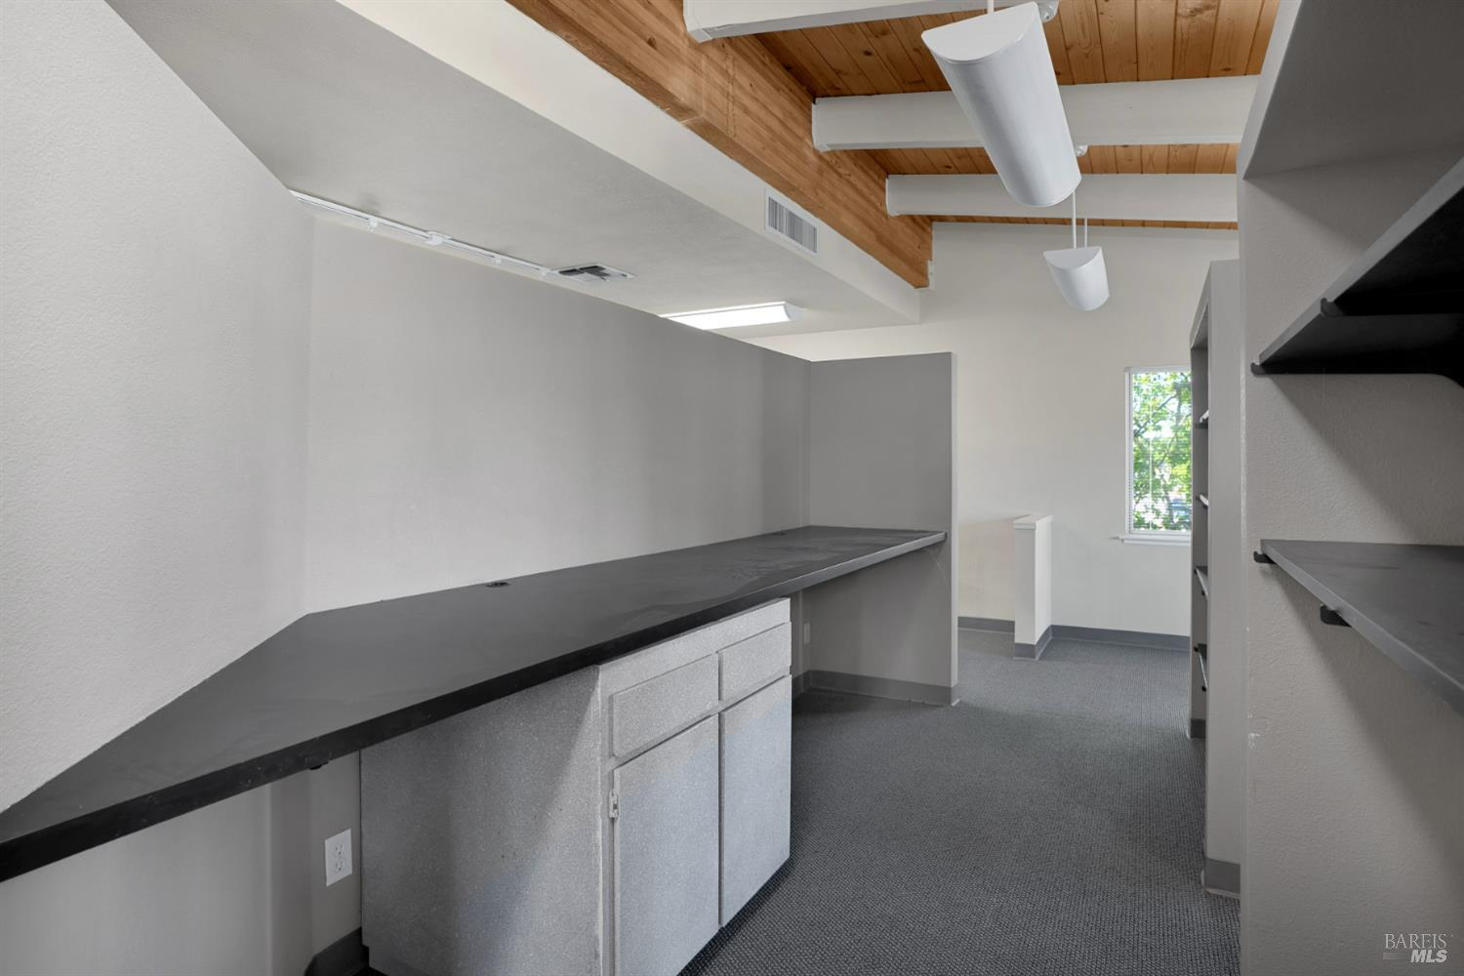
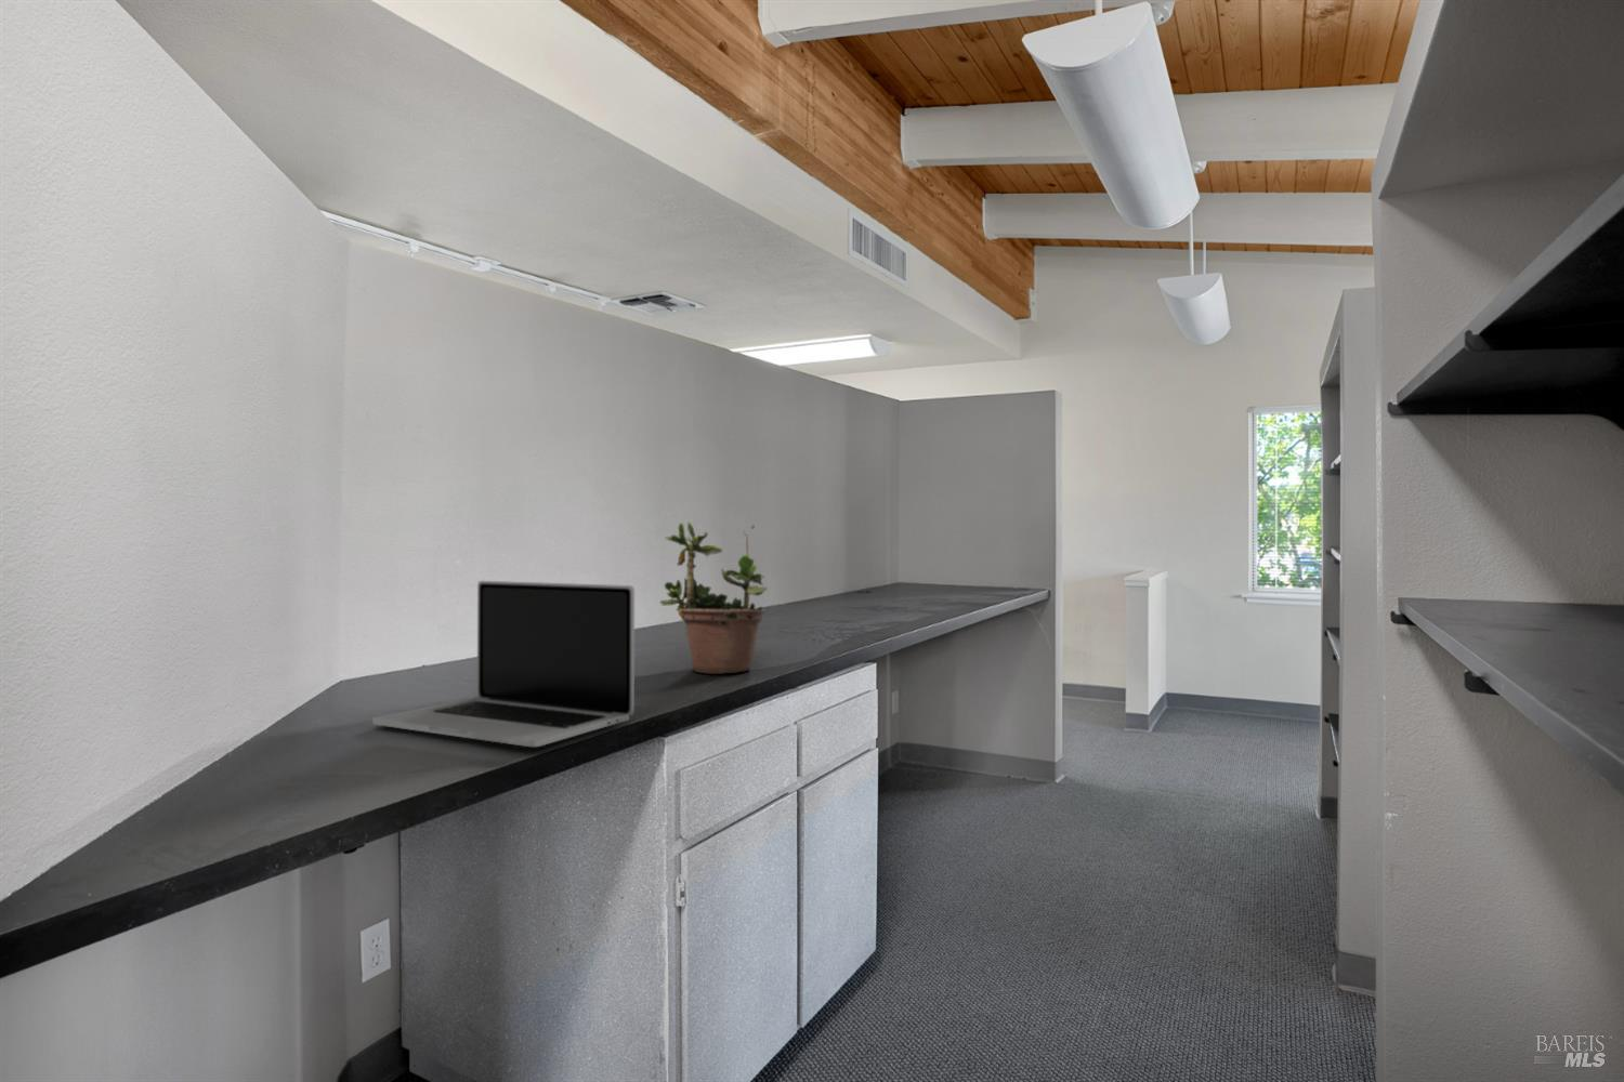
+ laptop (505, 656)
+ potted plant (720, 594)
